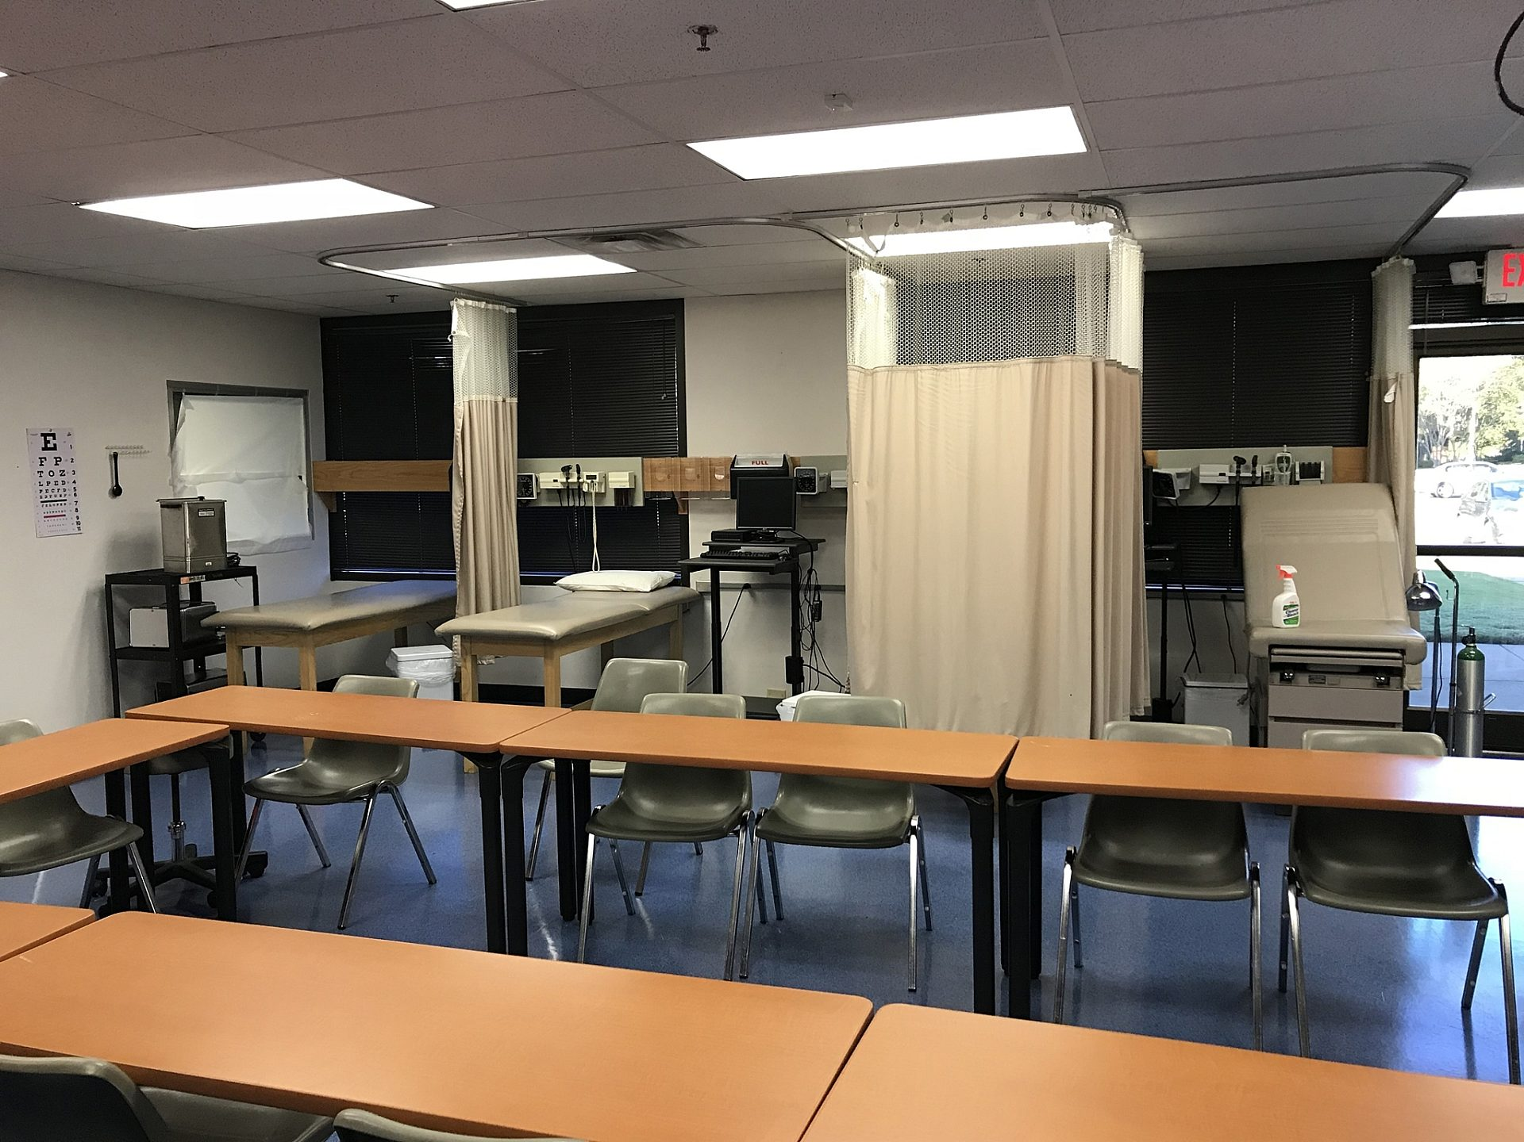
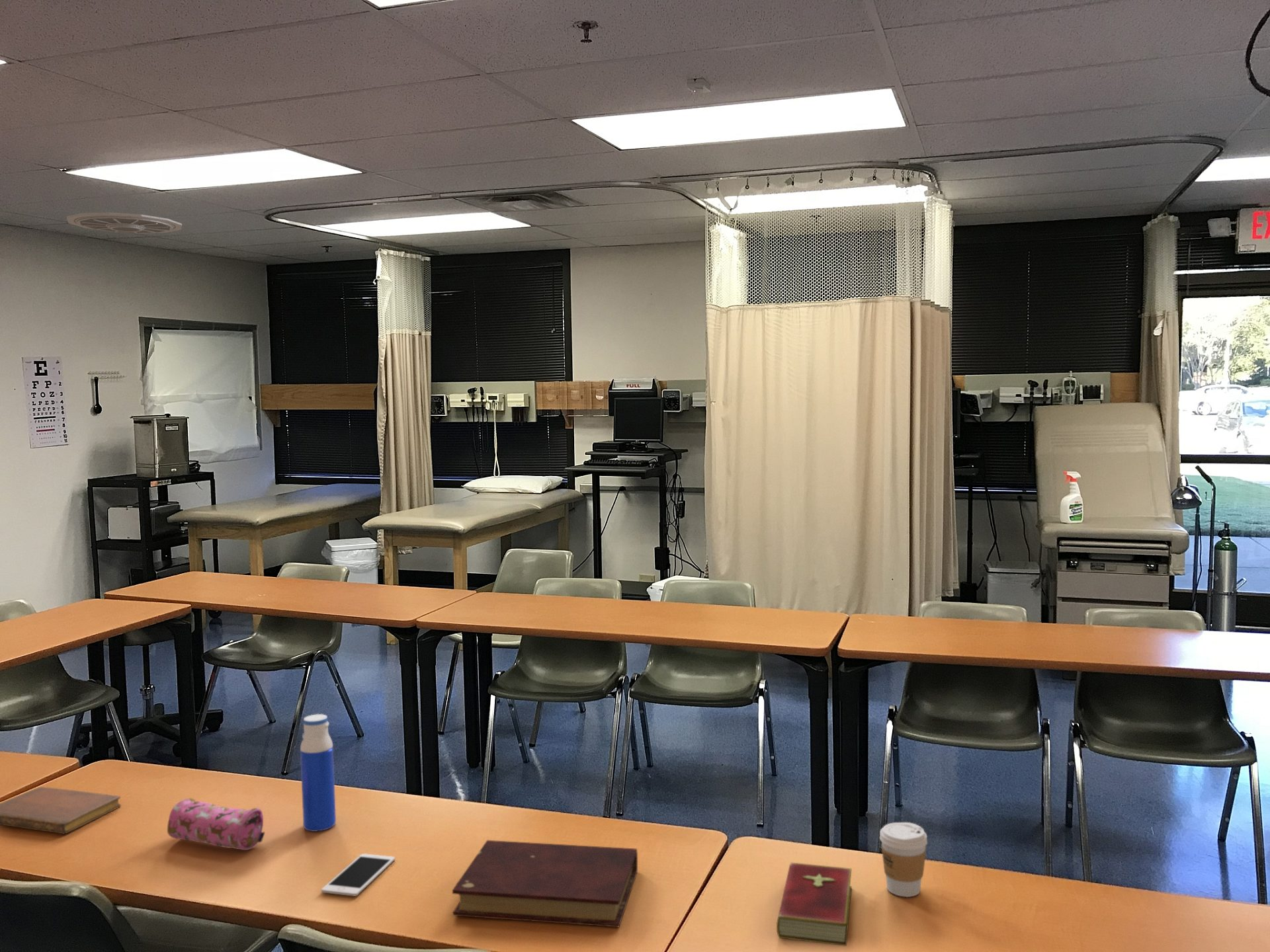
+ water bottle (318, 772)
+ hardcover book (816, 900)
+ cell phone (359, 874)
+ coffee cup (903, 858)
+ notebook (52, 809)
+ pencil case (216, 823)
+ ceiling vent (126, 225)
+ book (549, 880)
